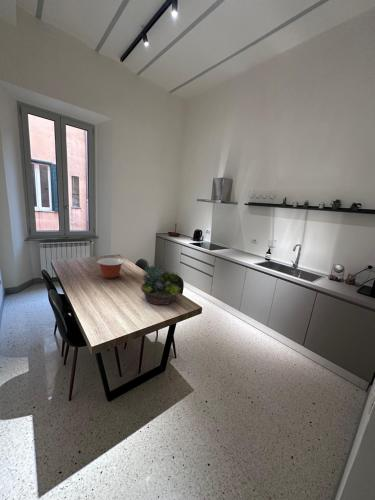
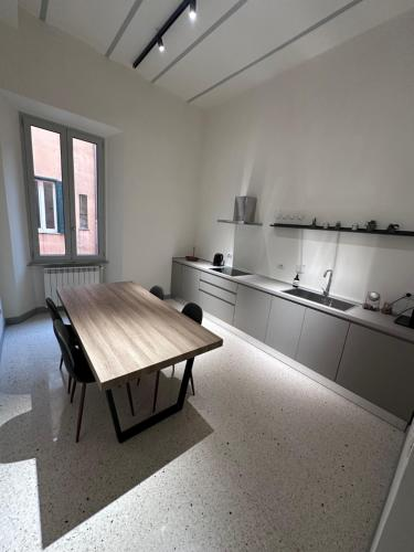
- succulent planter (161, 281)
- mixing bowl (110, 268)
